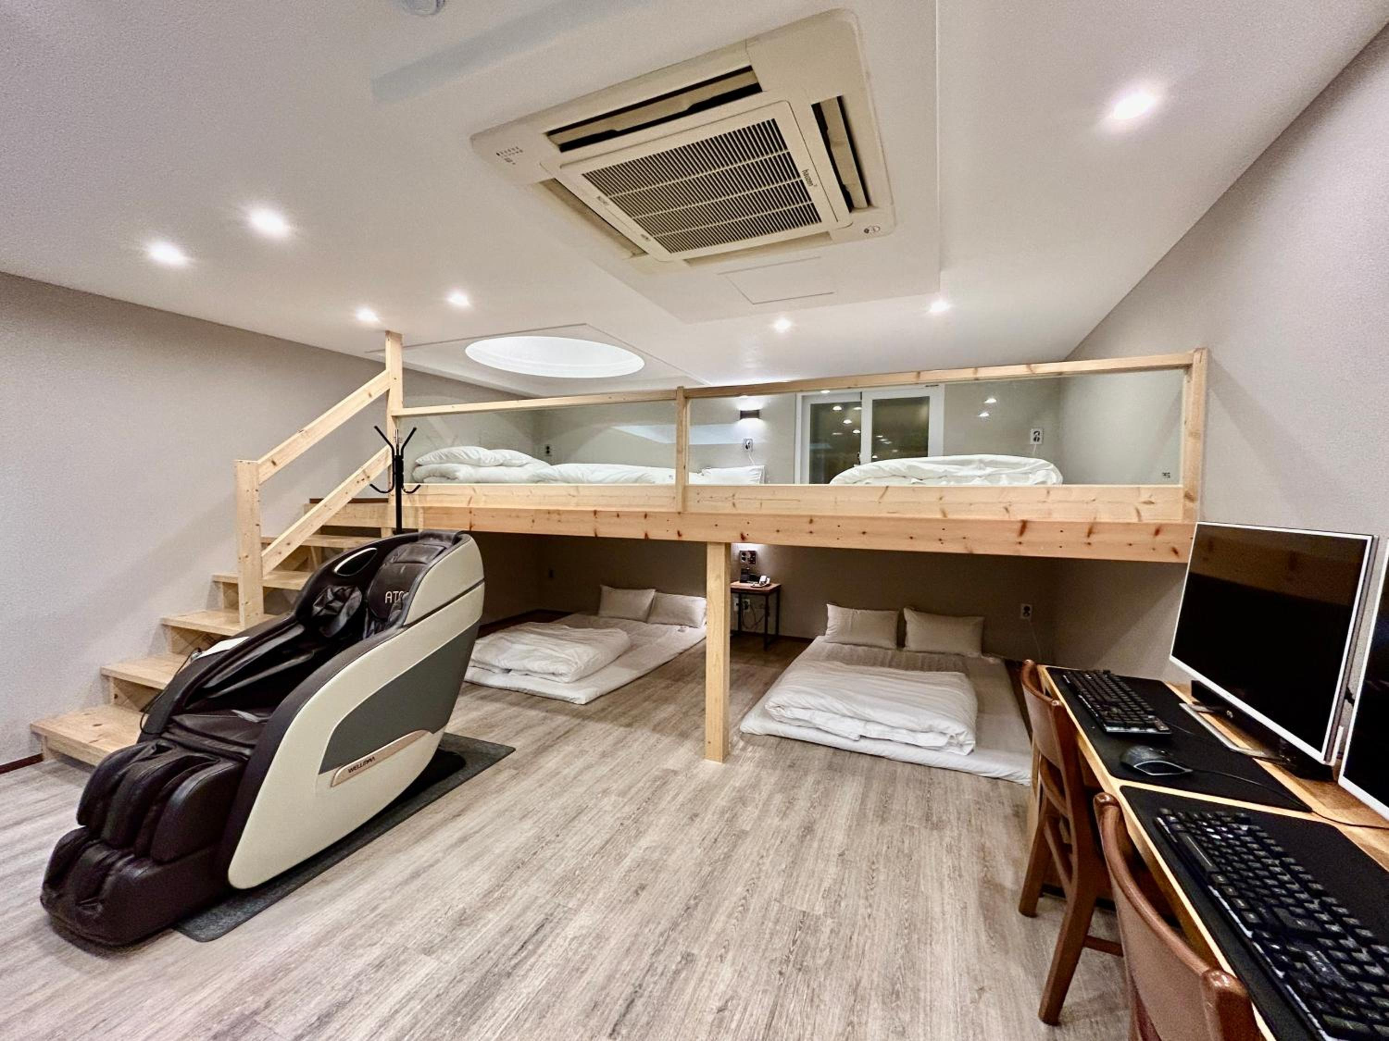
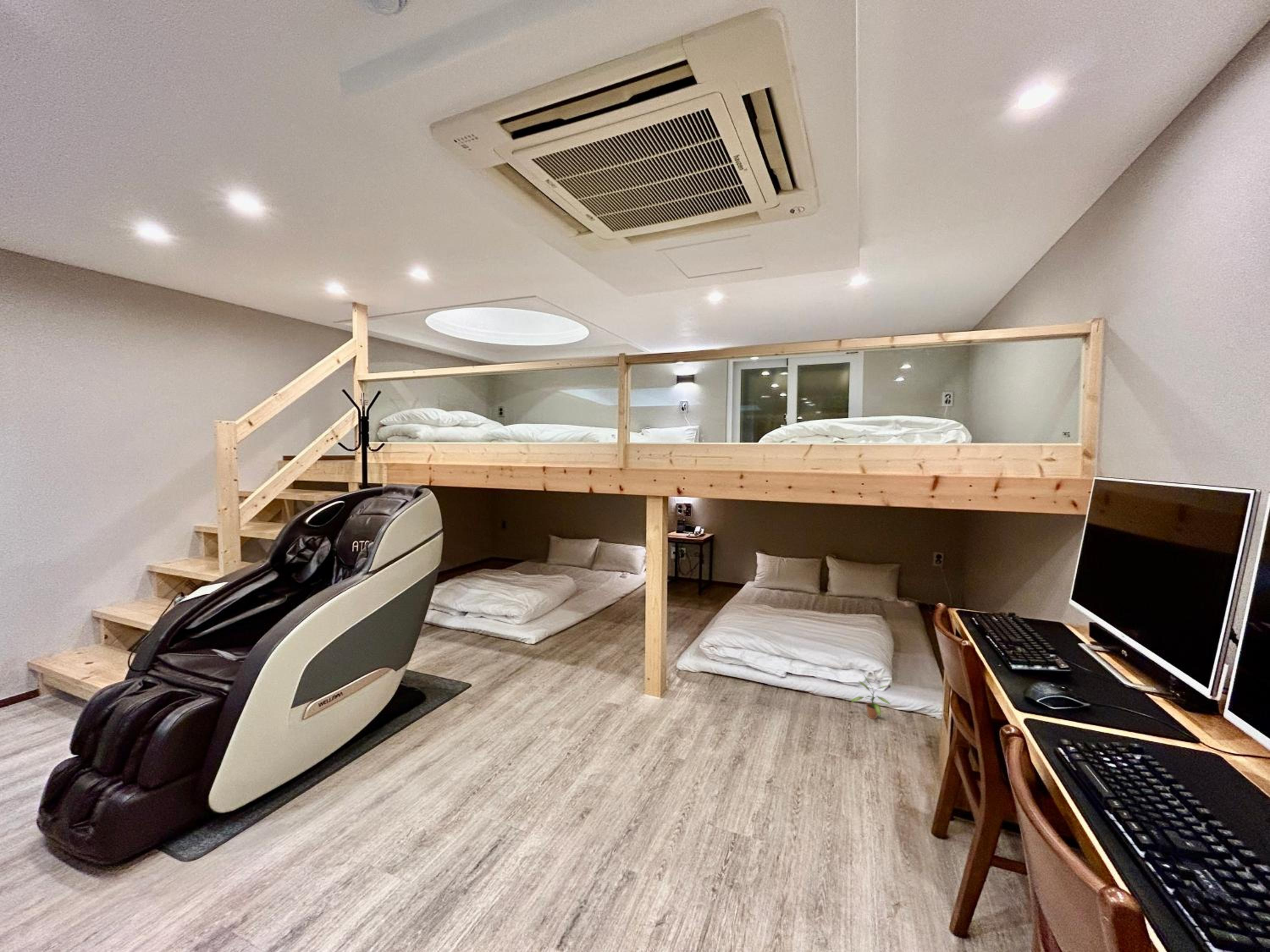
+ potted plant (871, 693)
